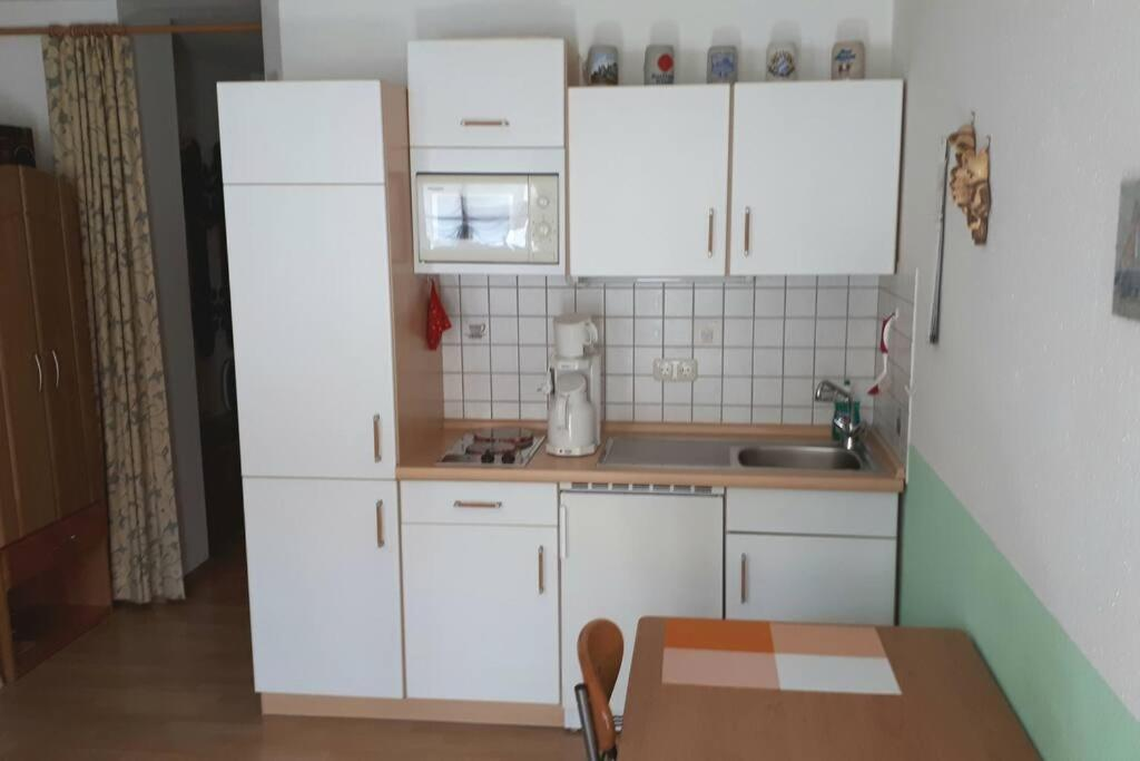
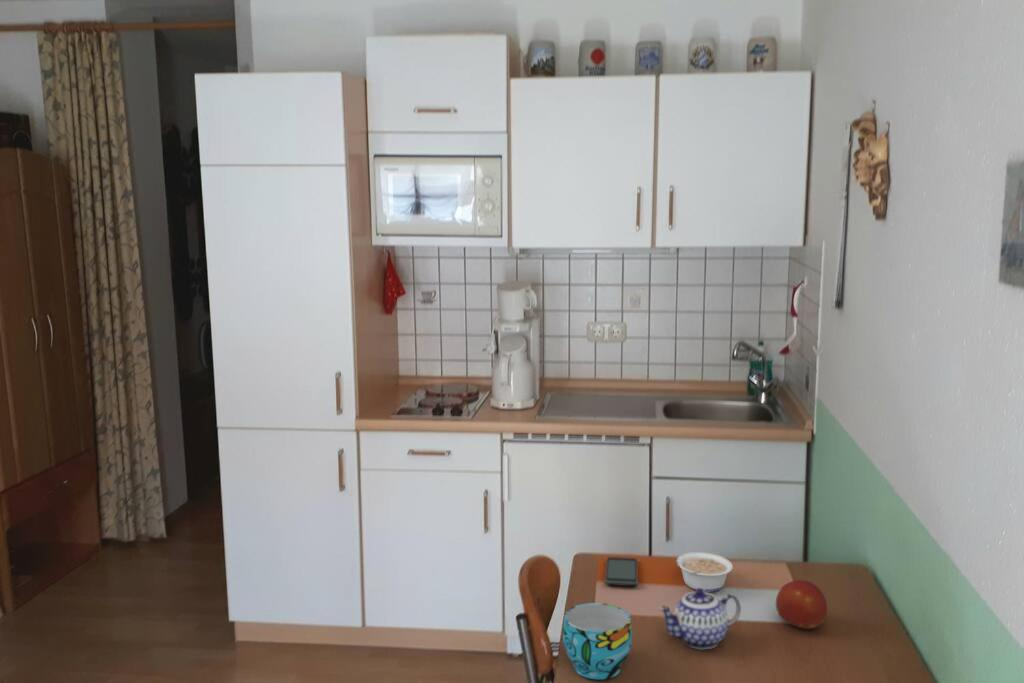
+ teapot (700, 615)
+ legume (704, 572)
+ fruit (801, 602)
+ cup (594, 640)
+ smartphone (621, 571)
